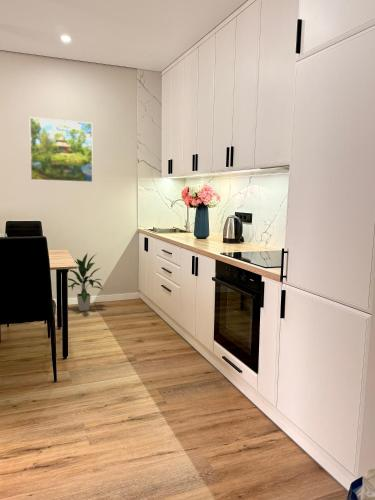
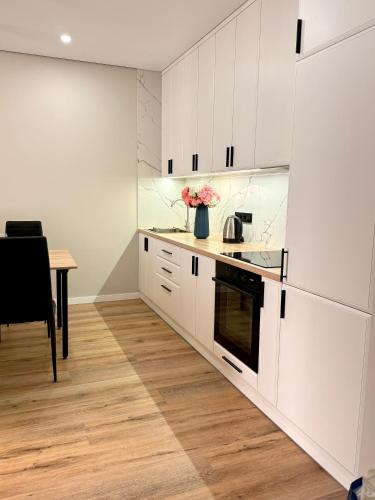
- indoor plant (82, 281)
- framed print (62, 150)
